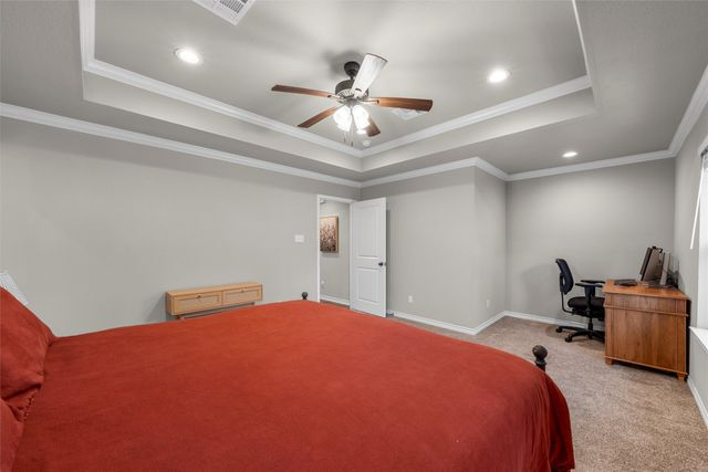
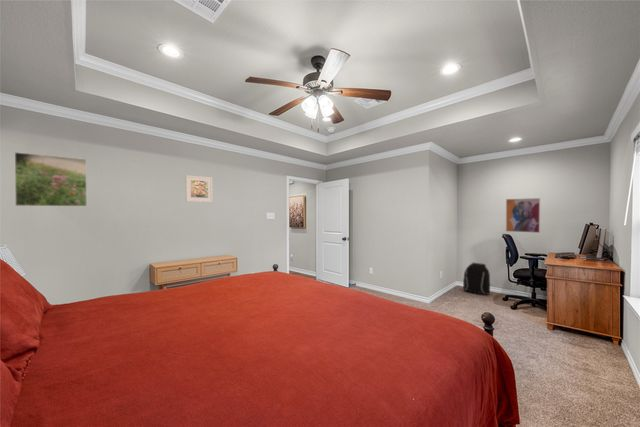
+ backpack (476, 277)
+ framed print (53, 181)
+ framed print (199, 189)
+ wall art (522, 215)
